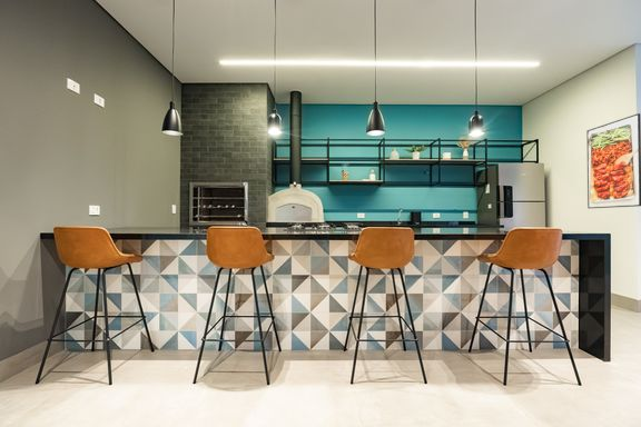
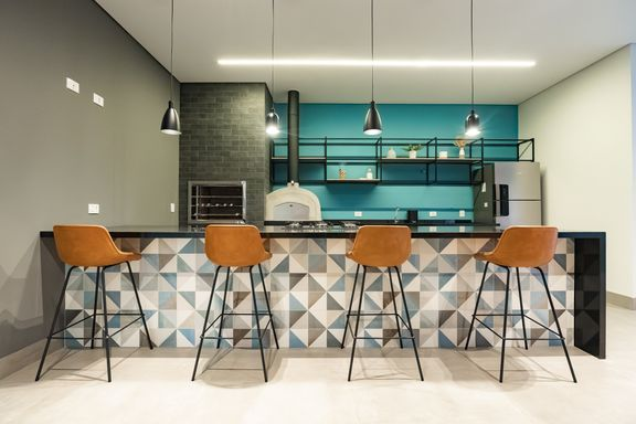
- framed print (611, 165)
